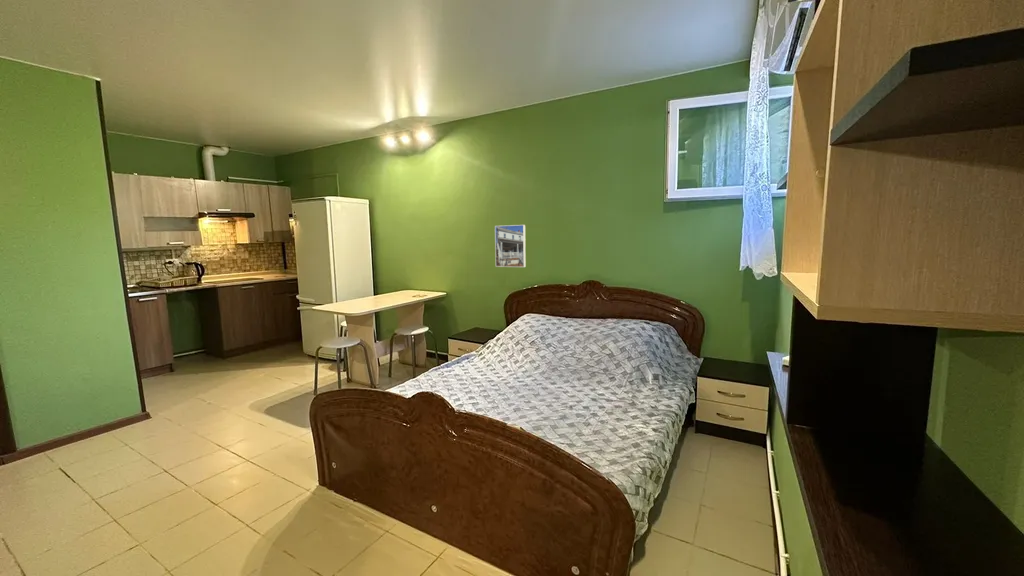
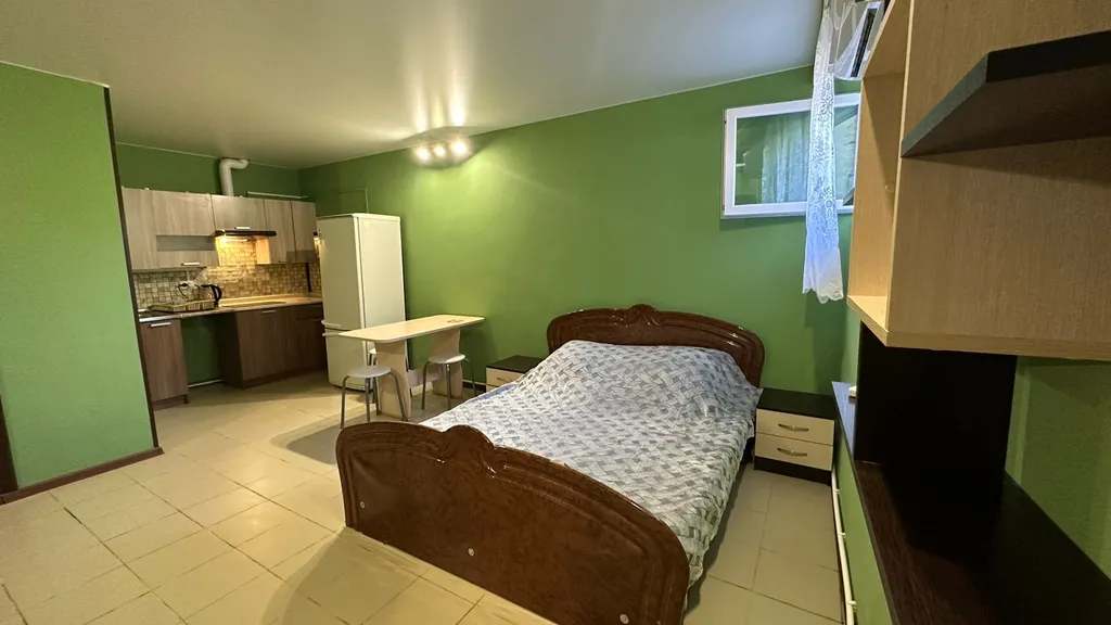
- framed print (510, 246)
